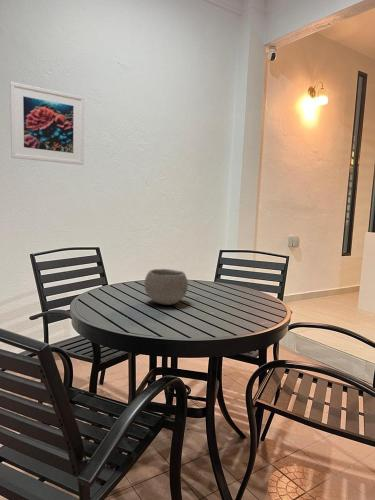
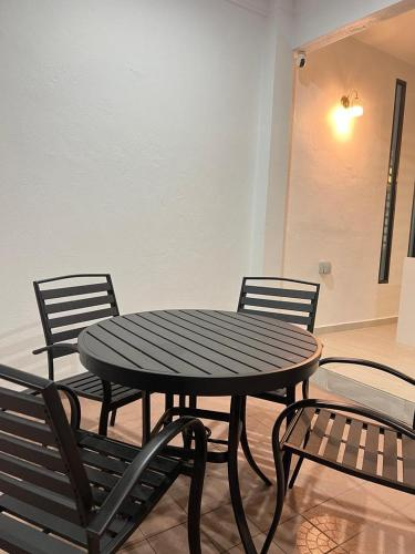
- bowl (166, 287)
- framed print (49, 126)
